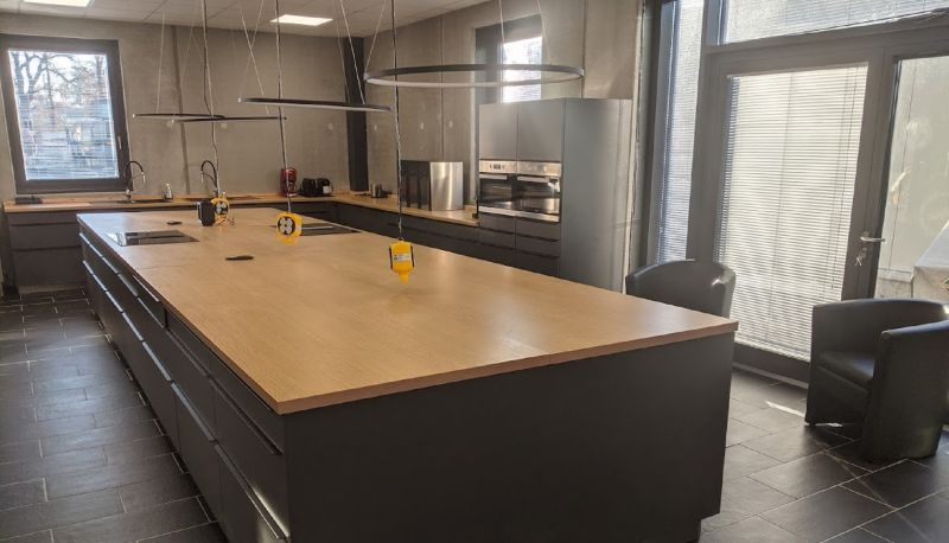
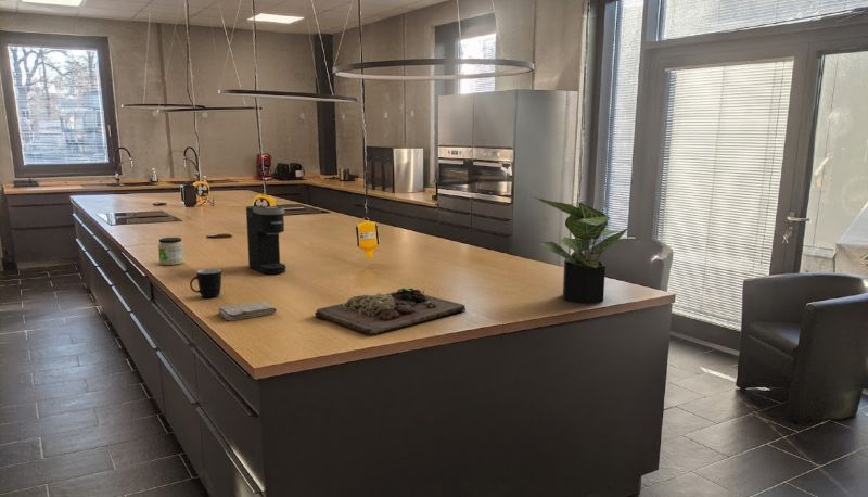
+ mug (205, 283)
+ potted plant (577, 246)
+ cutting board (391, 303)
+ coffee maker (266, 238)
+ jar (170, 251)
+ washcloth (246, 309)
